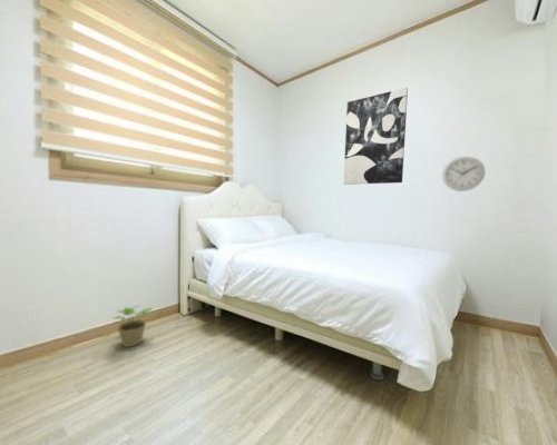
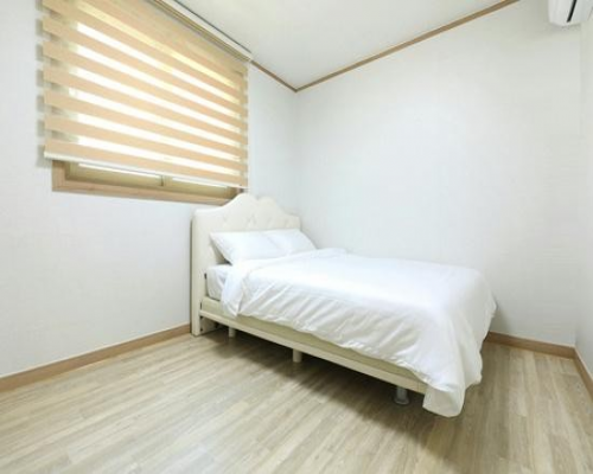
- potted plant (129, 322)
- wall art (373, 140)
- wall clock (462, 174)
